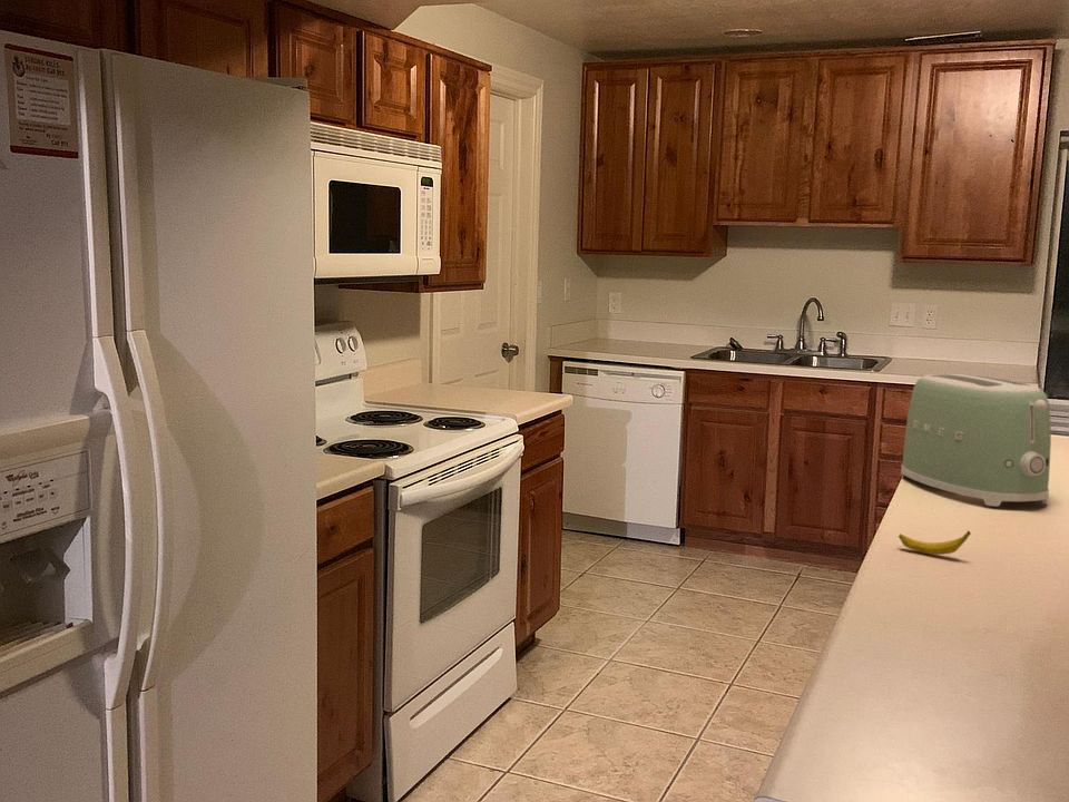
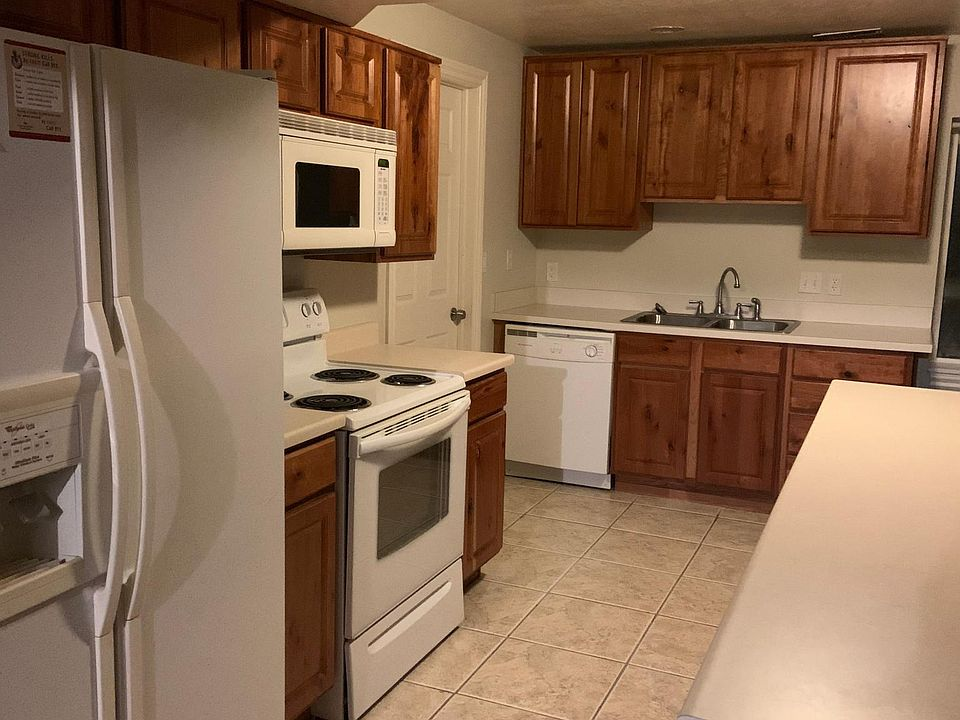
- banana (933, 542)
- toaster (974, 433)
